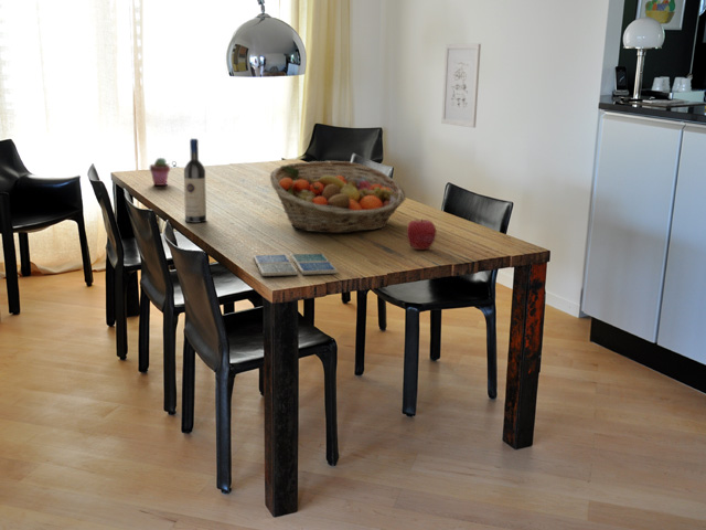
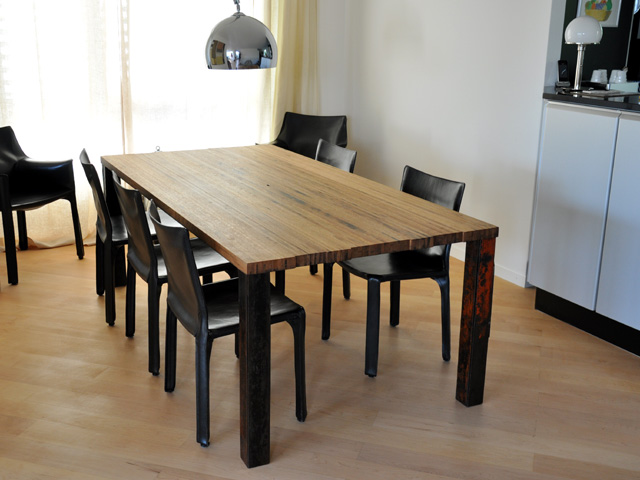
- wine bottle (194, 180)
- potted succulent (160, 170)
- wall art (460, 85)
- fruit basket (338, 195)
- apple (421, 233)
- drink coaster (295, 263)
